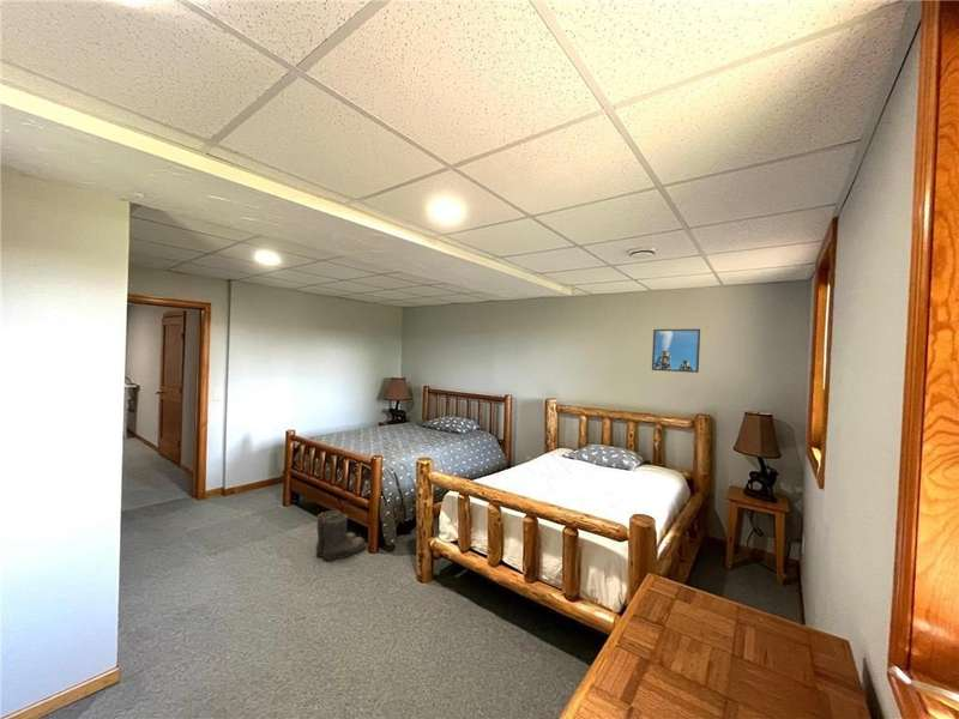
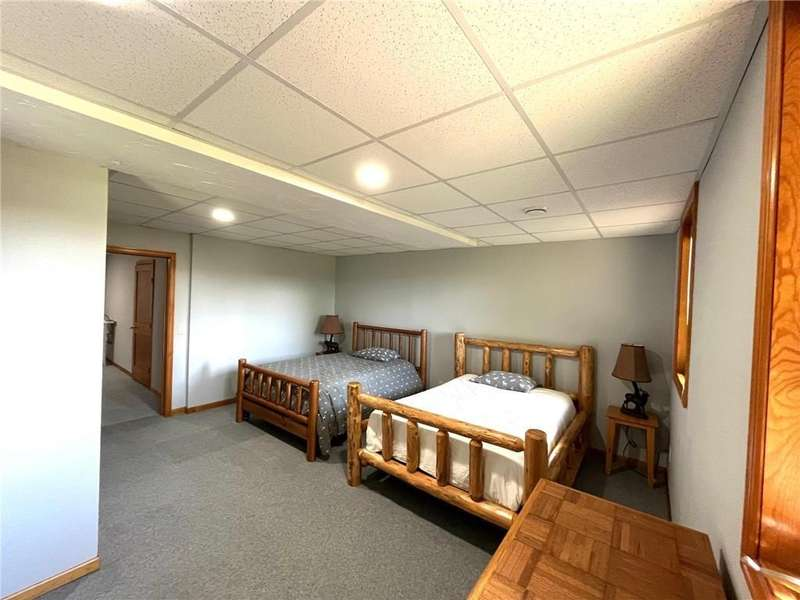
- boots (342, 531)
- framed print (675, 350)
